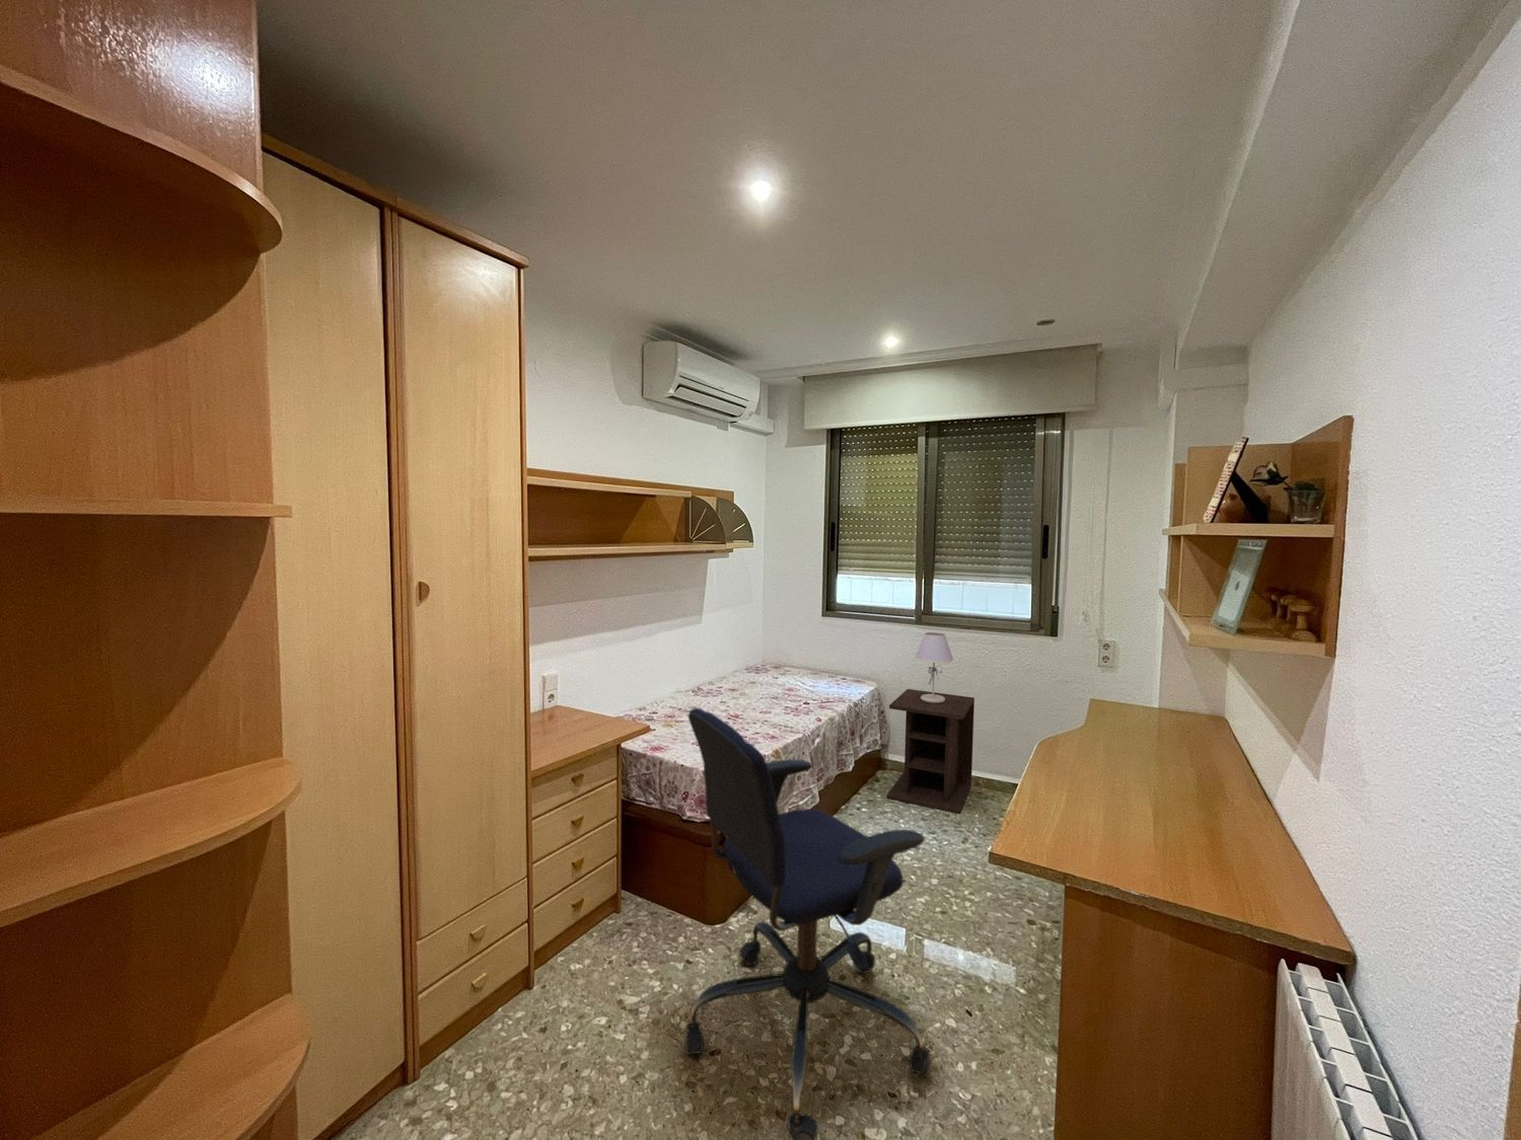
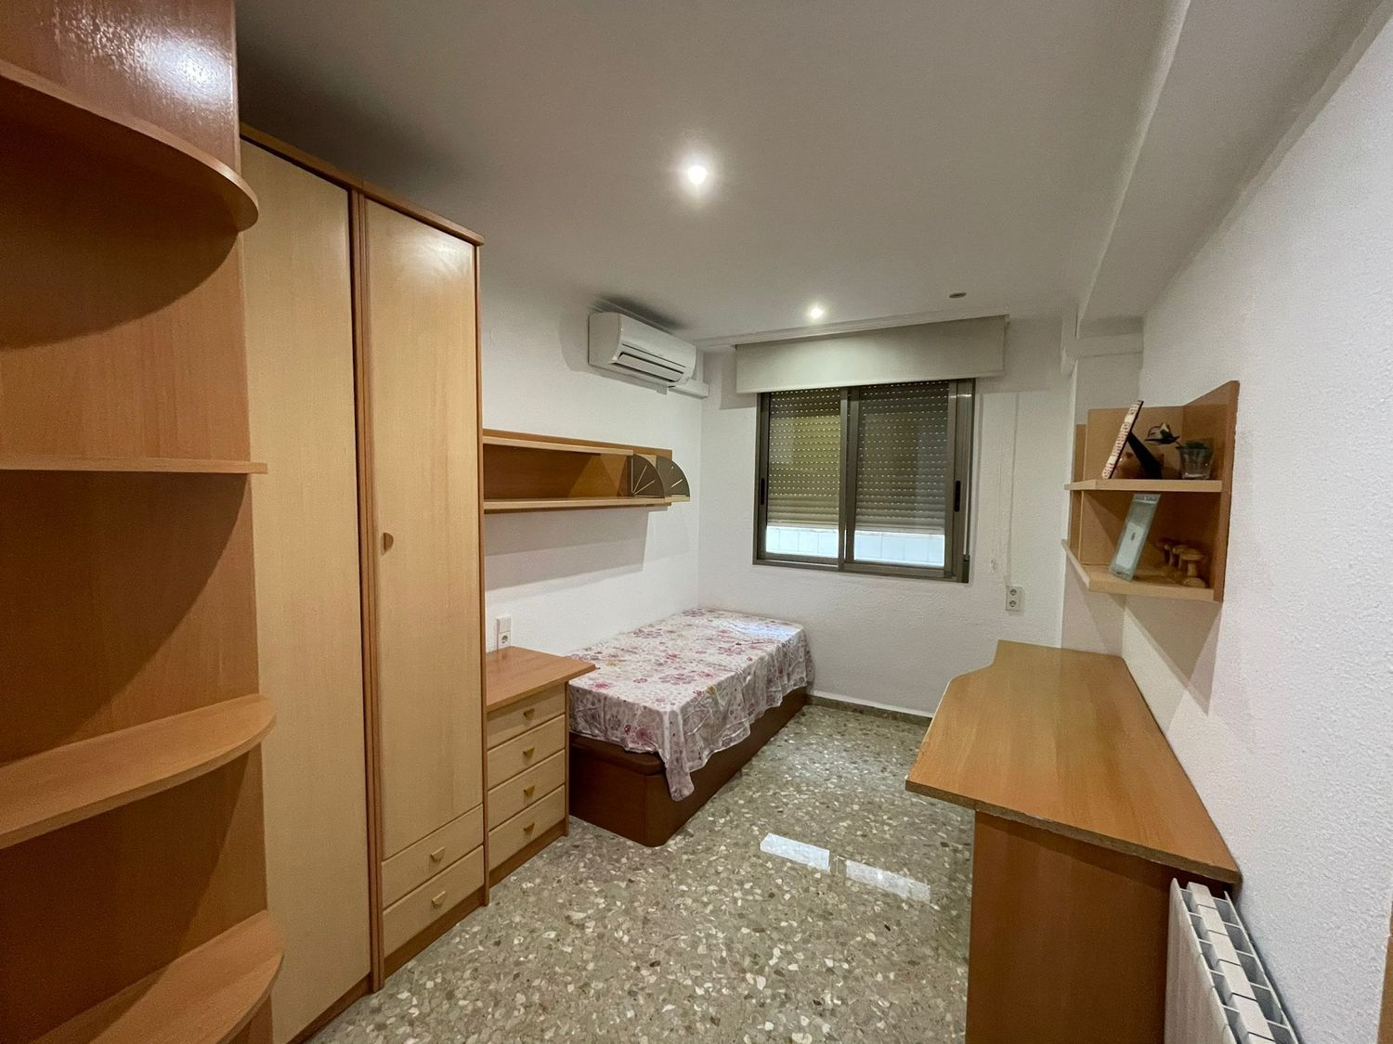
- table lamp (933, 667)
- nightstand (931, 747)
- office chair (805, 872)
